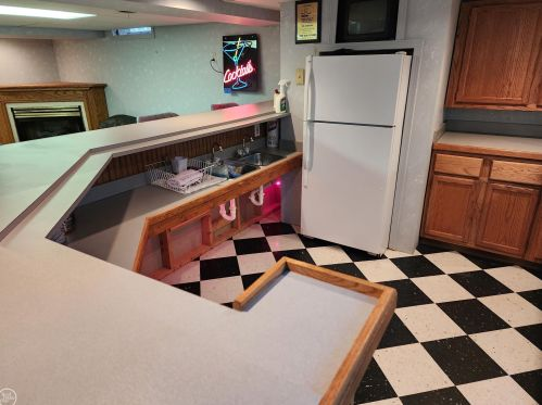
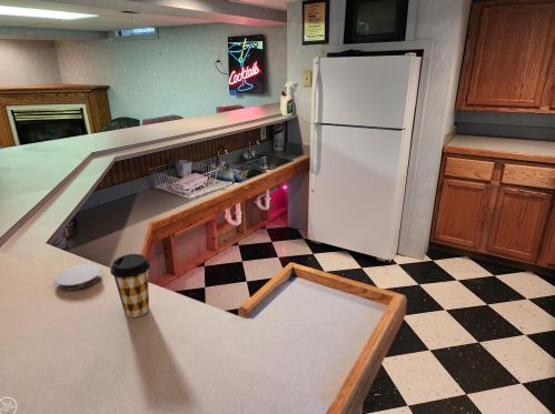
+ coffee cup (133, 285)
+ coaster (78, 276)
